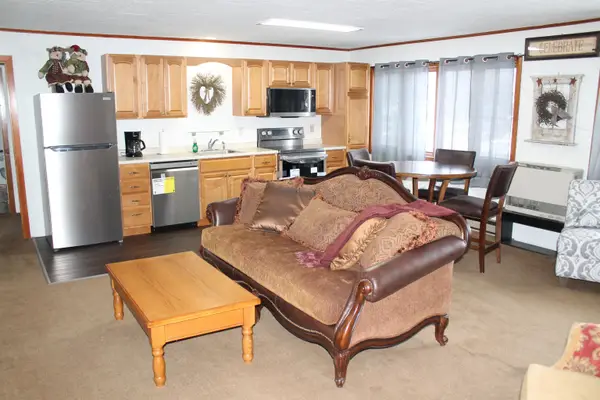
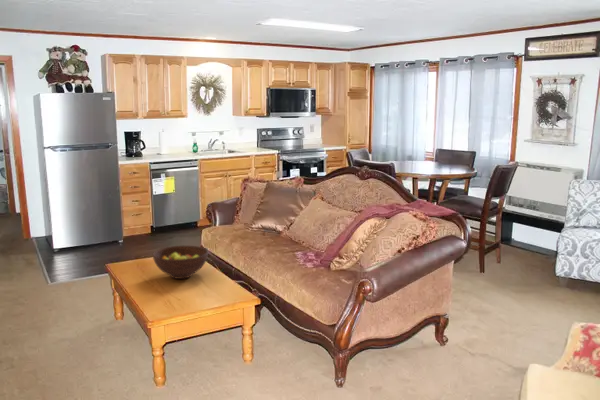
+ fruit bowl (181, 264)
